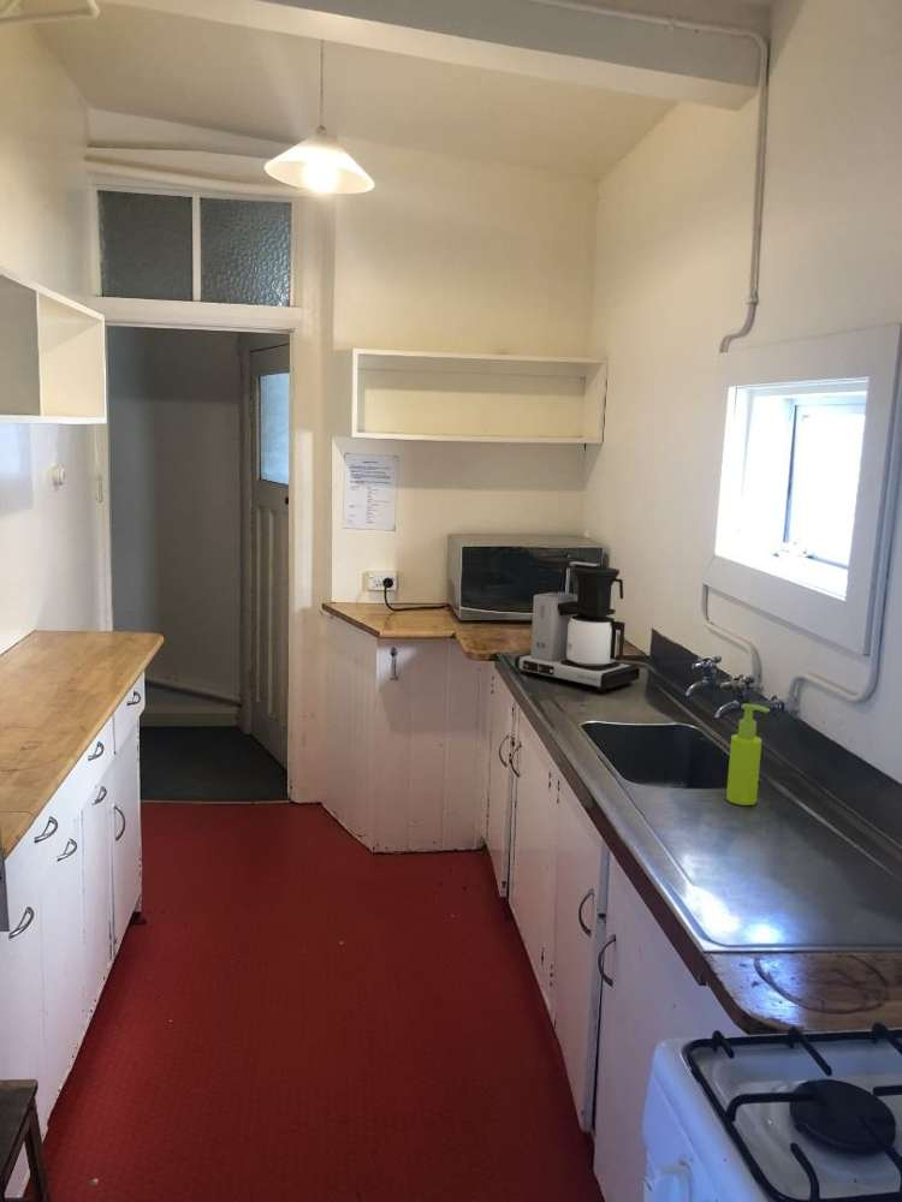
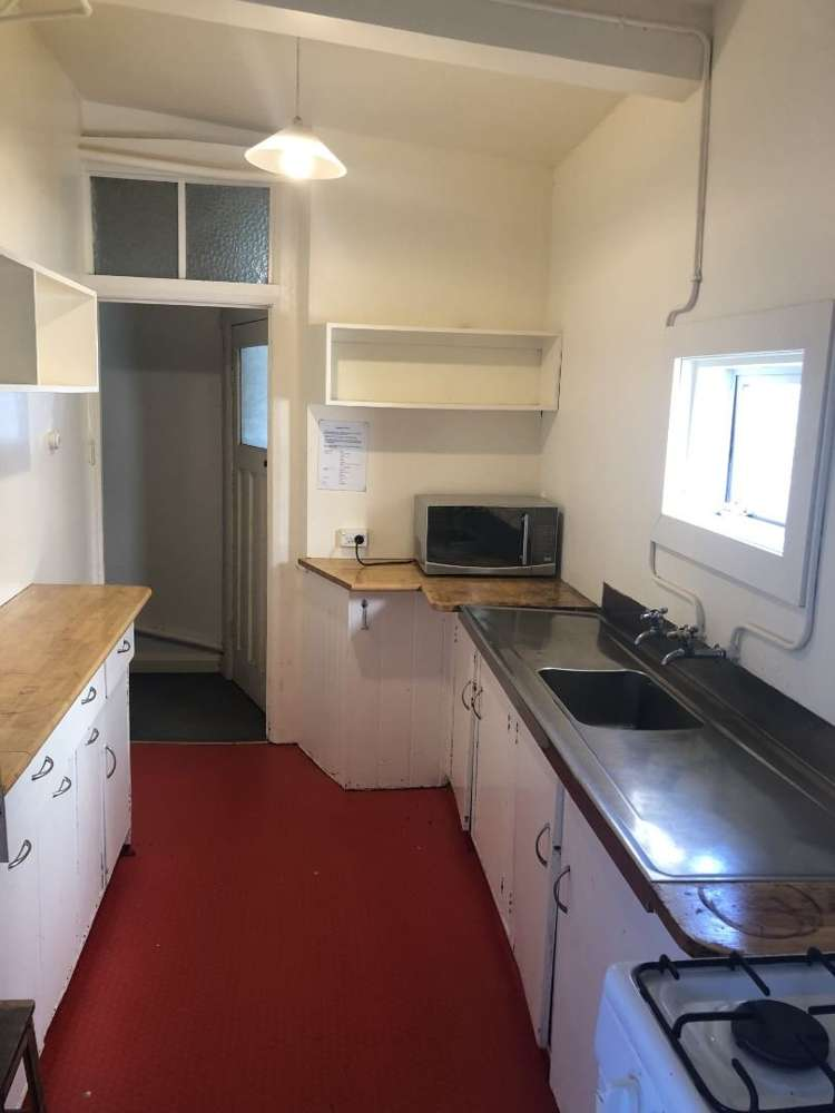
- coffee maker (578, 620)
- soap dispenser (747, 752)
